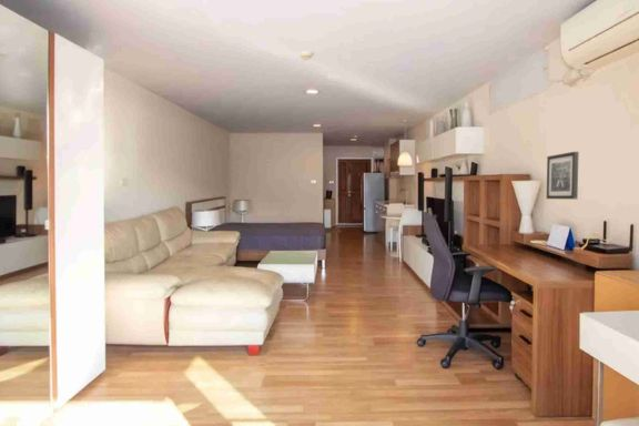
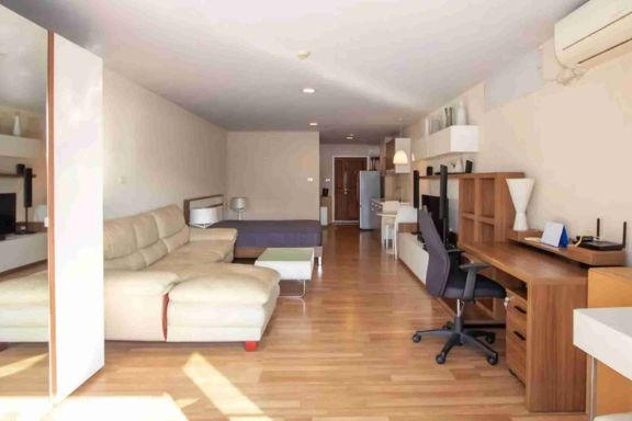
- wall art (561, 176)
